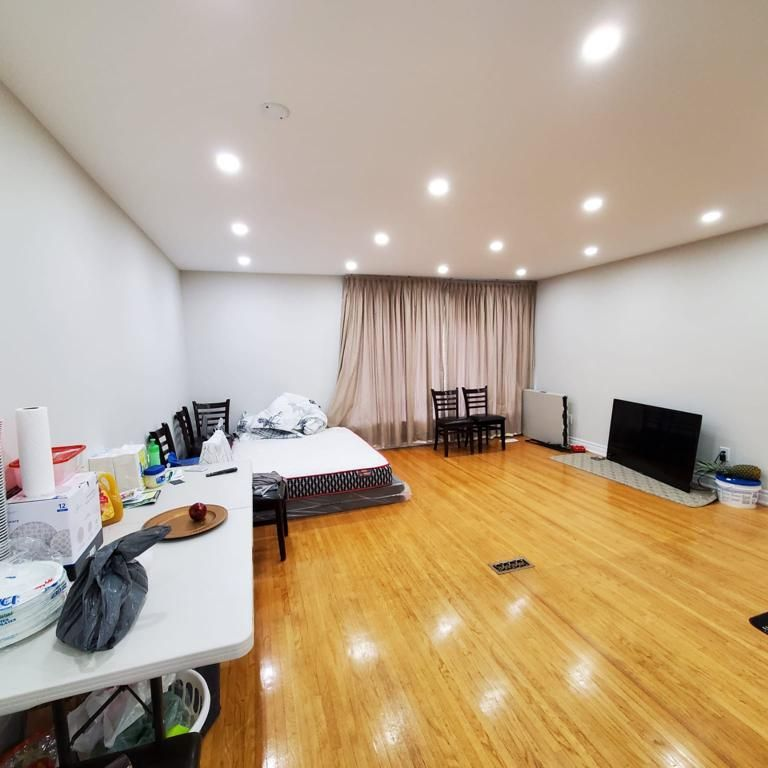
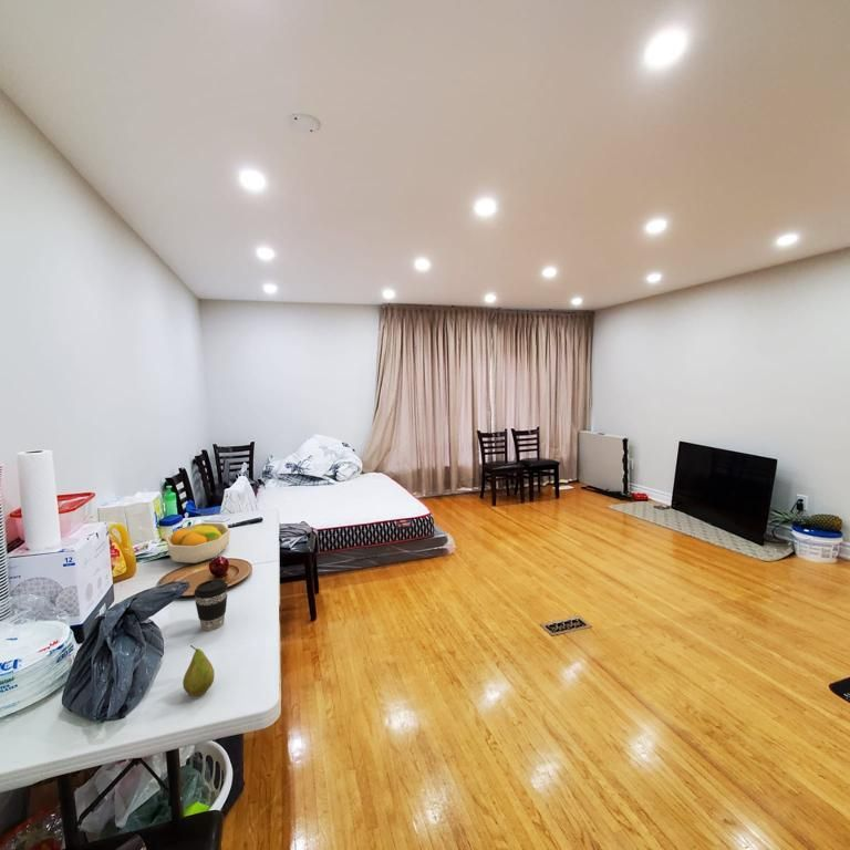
+ coffee cup (211, 605)
+ fruit bowl (198, 539)
+ fruit (198, 666)
